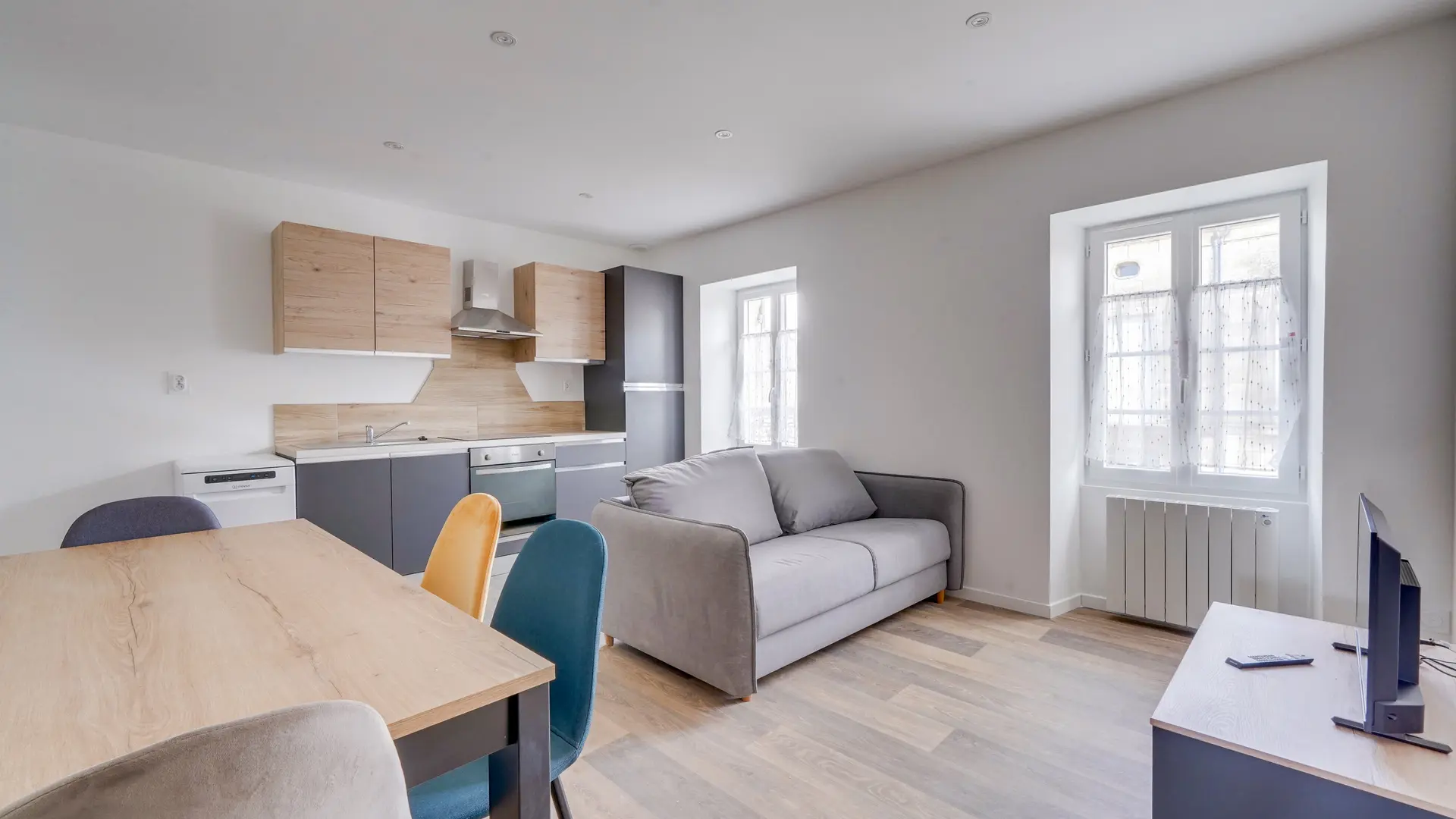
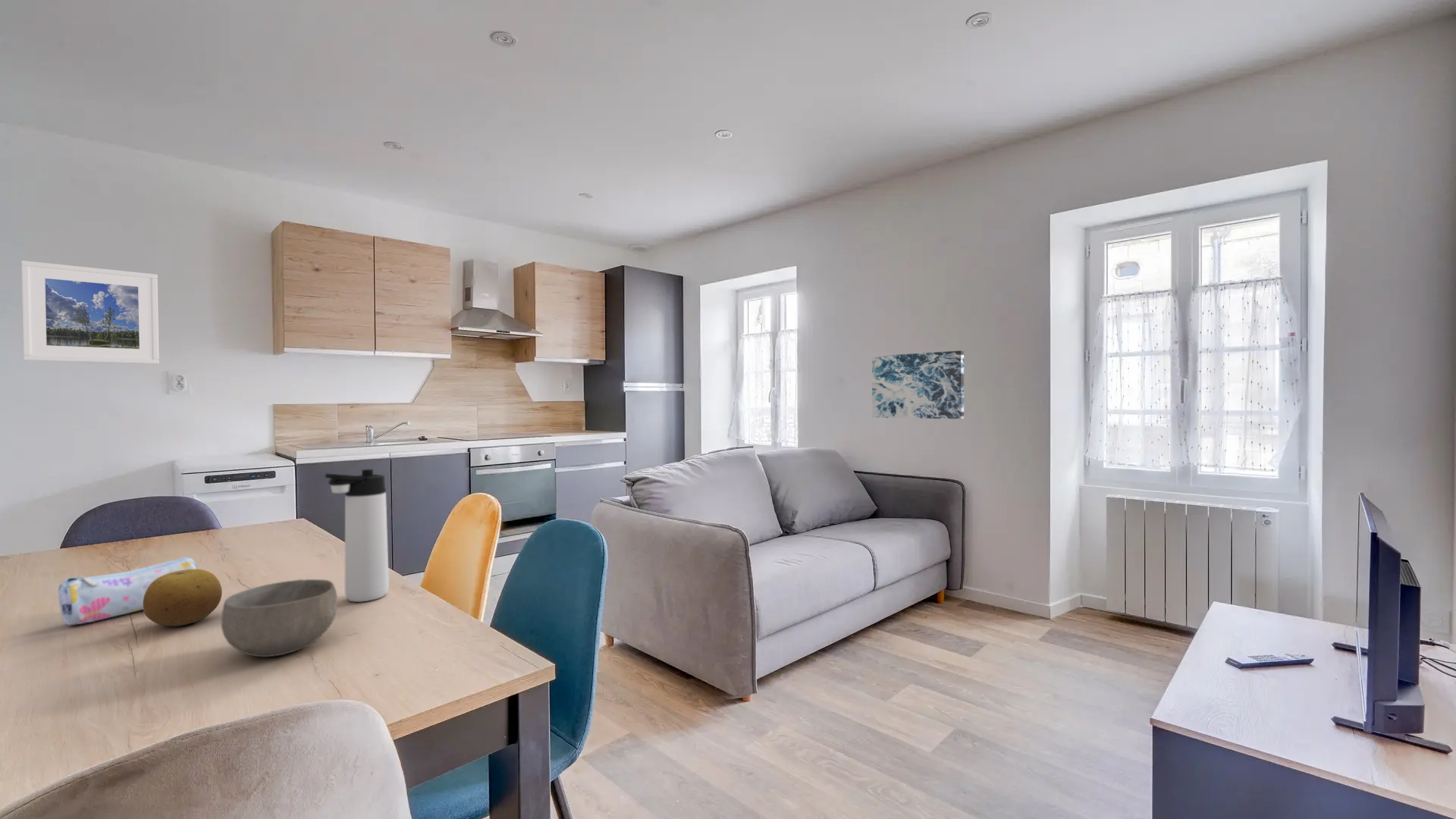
+ pencil case (130, 588)
+ wall art (915, 386)
+ thermos bottle (357, 535)
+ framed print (94, 315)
+ fruit (183, 597)
+ bowl (281, 620)
